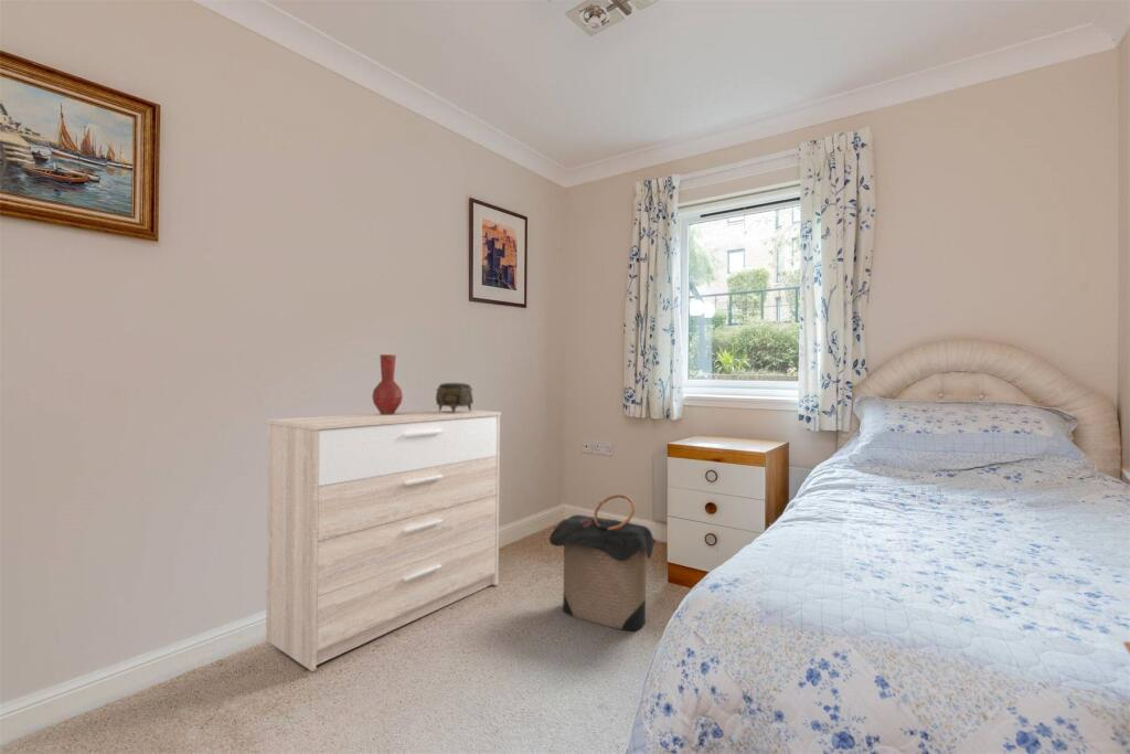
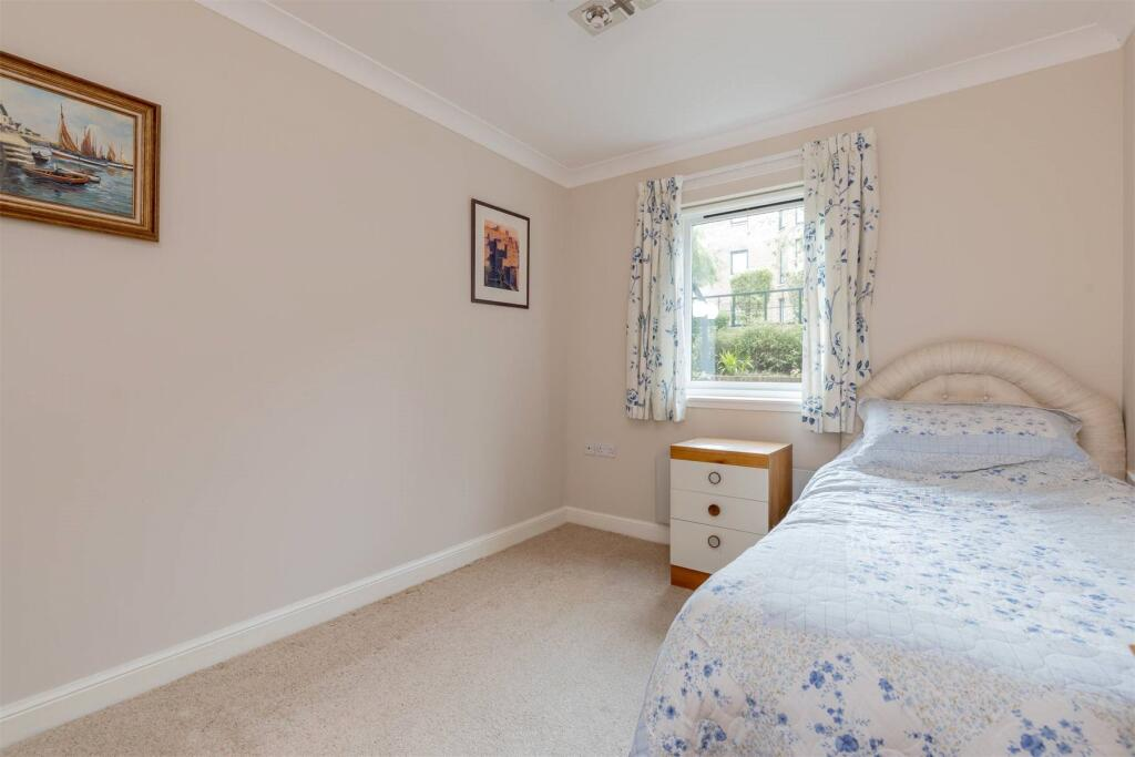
- vase (387, 384)
- laundry hamper (601, 555)
- sideboard (398, 512)
- jewelry box (451, 396)
